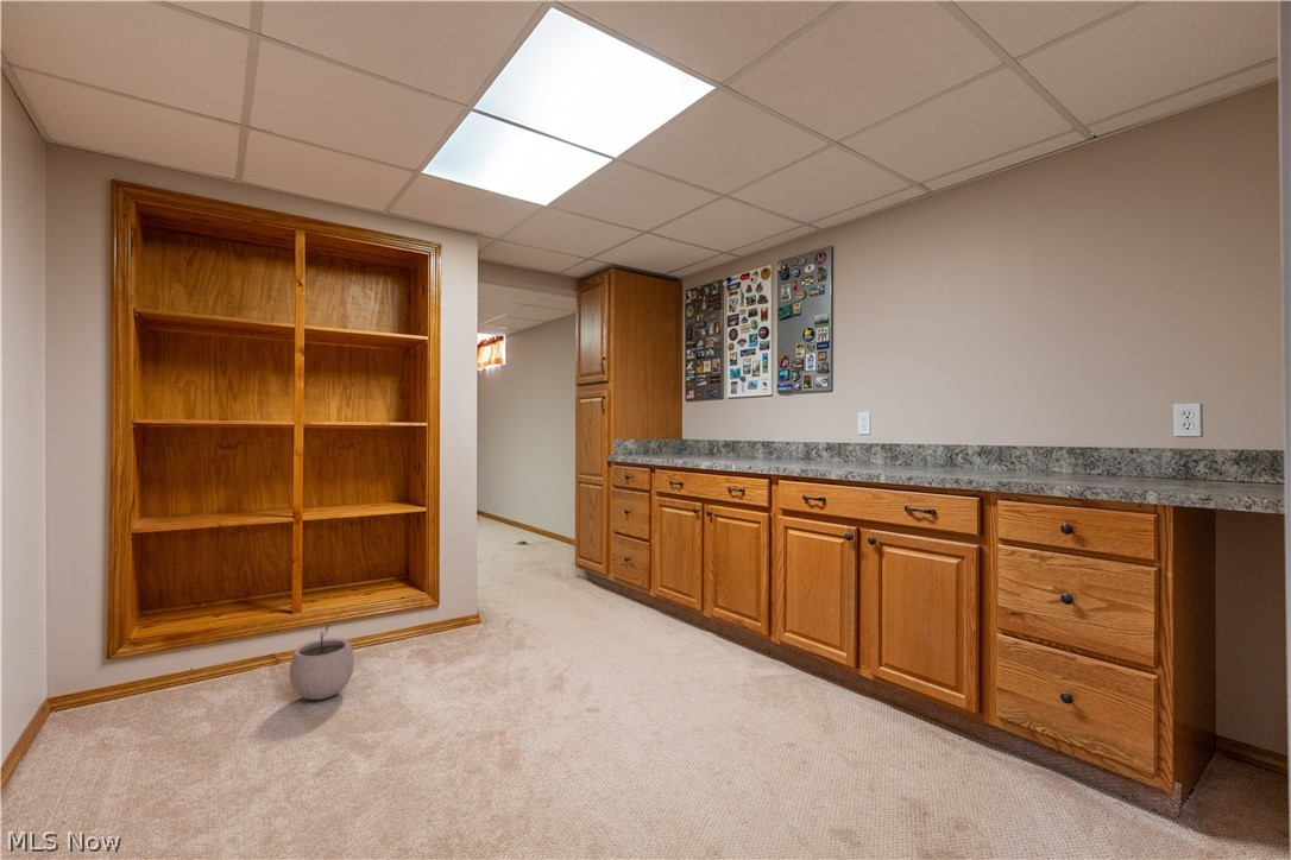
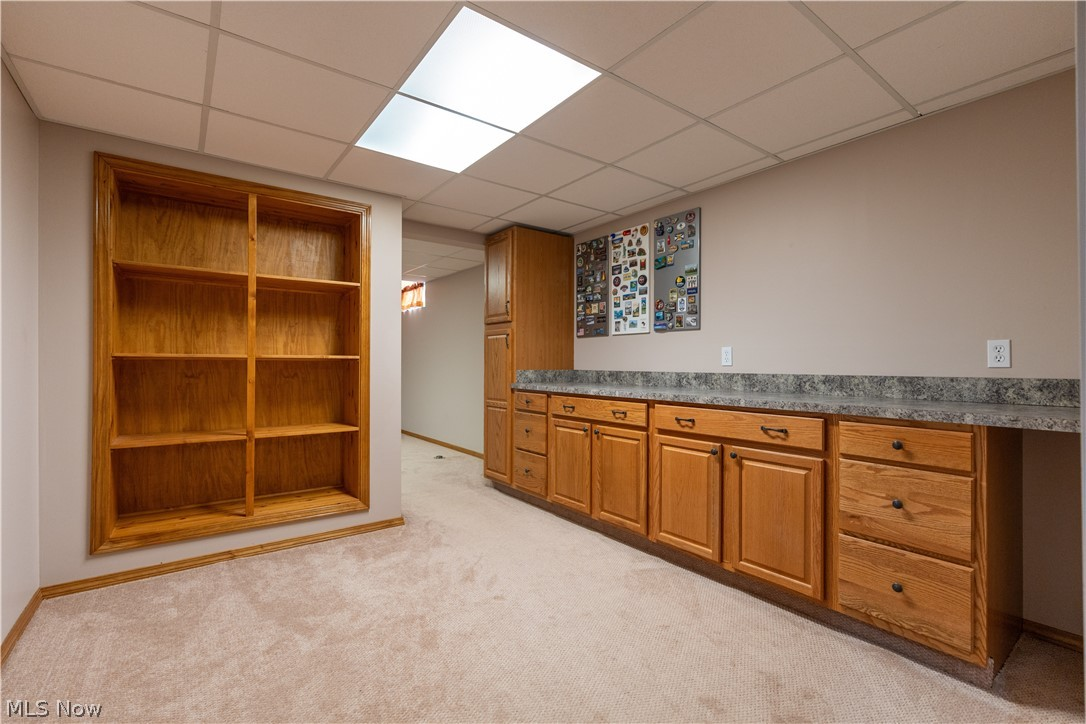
- plant pot (322, 660)
